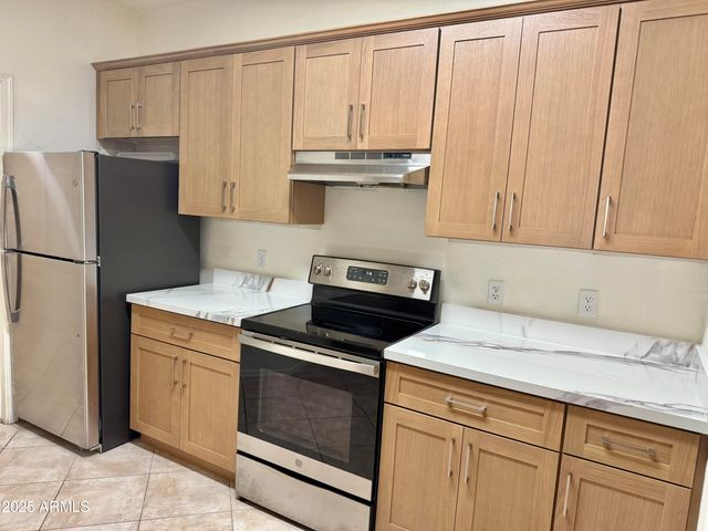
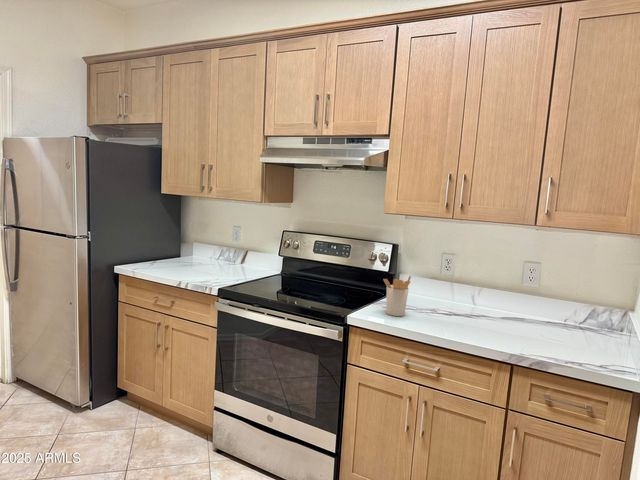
+ utensil holder (398, 295)
